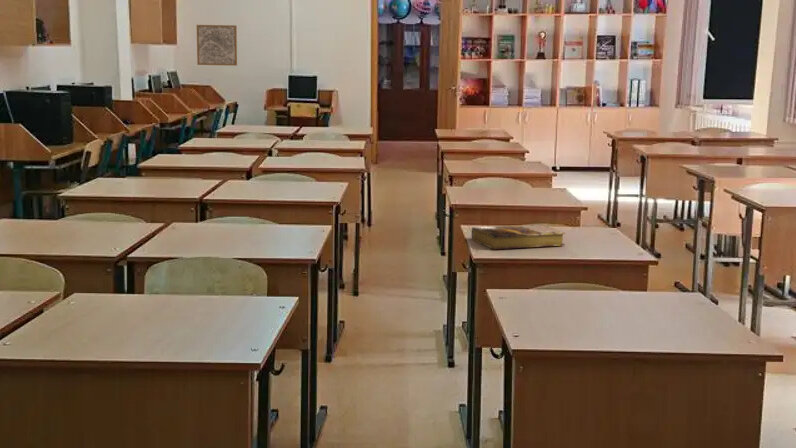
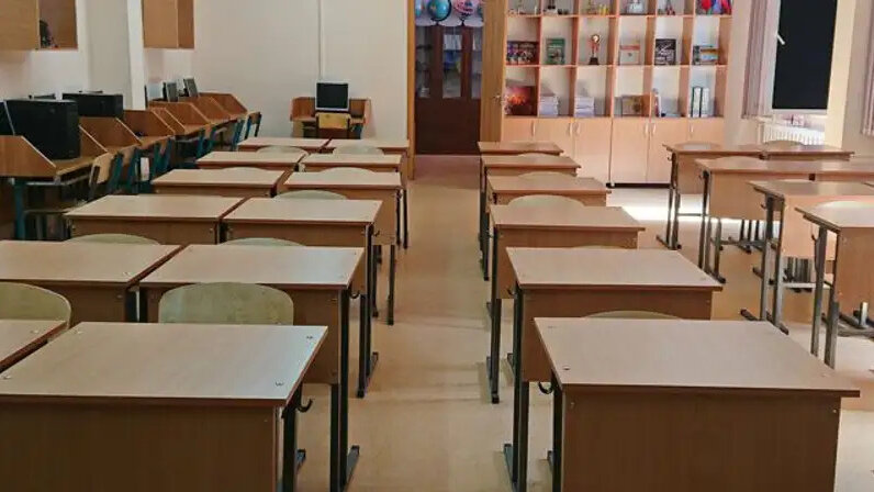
- wall art (216, 45)
- book (517, 236)
